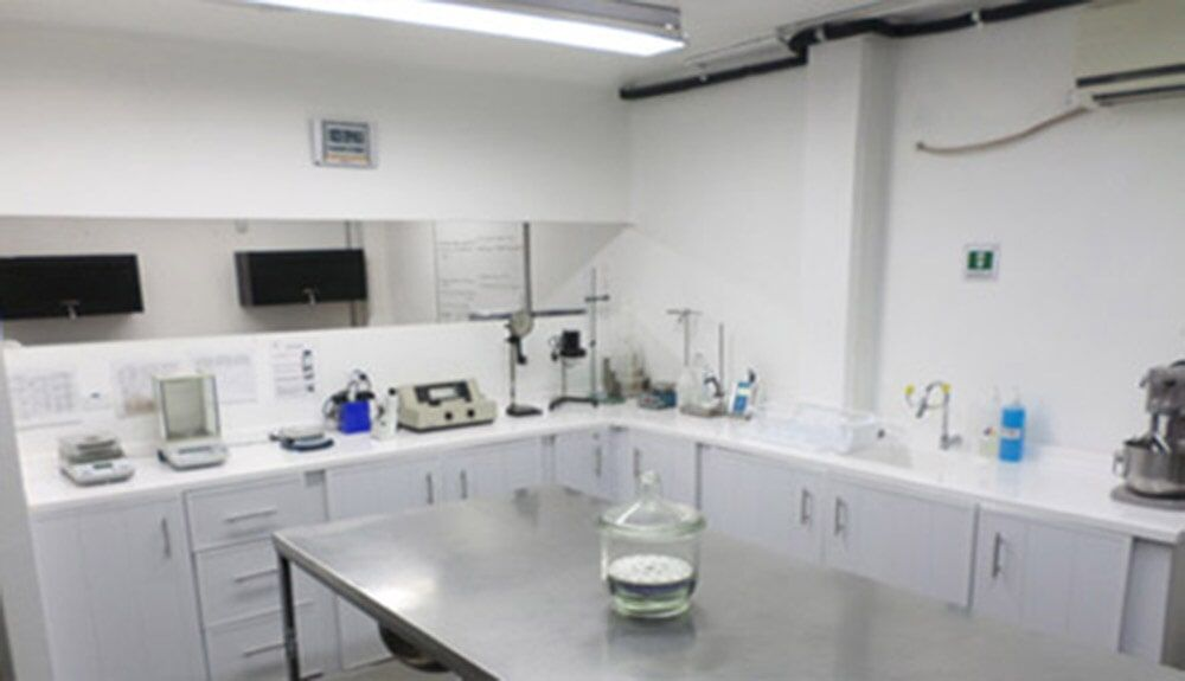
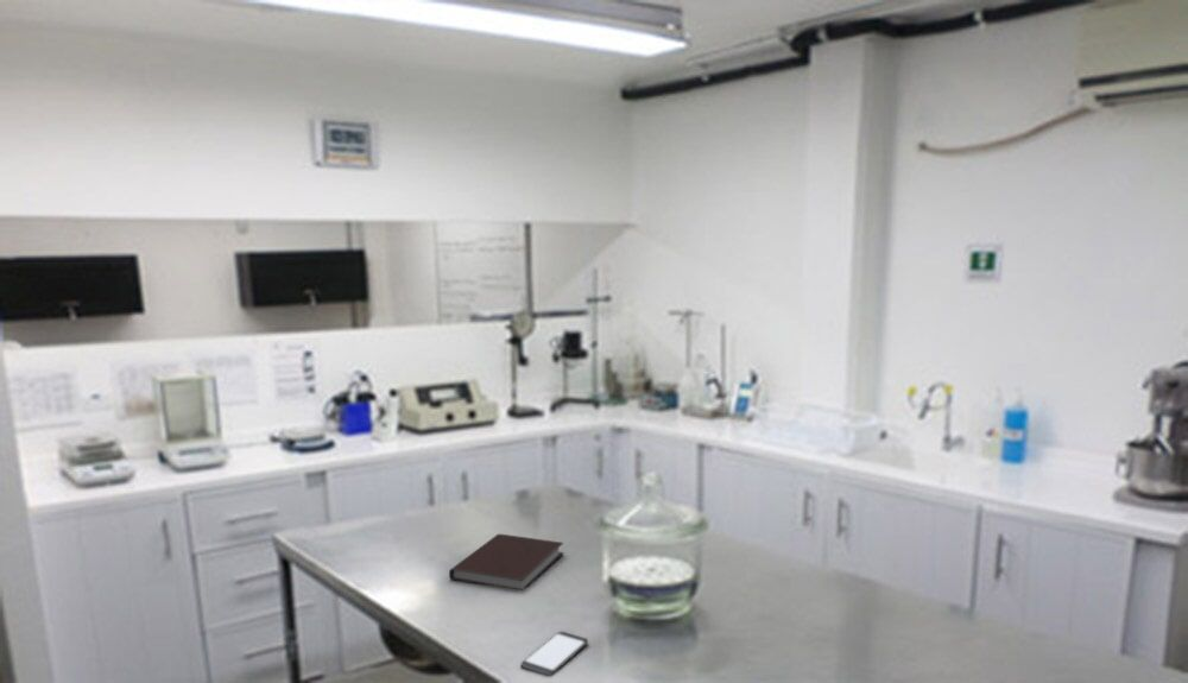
+ smartphone (555, 652)
+ notebook (508, 561)
